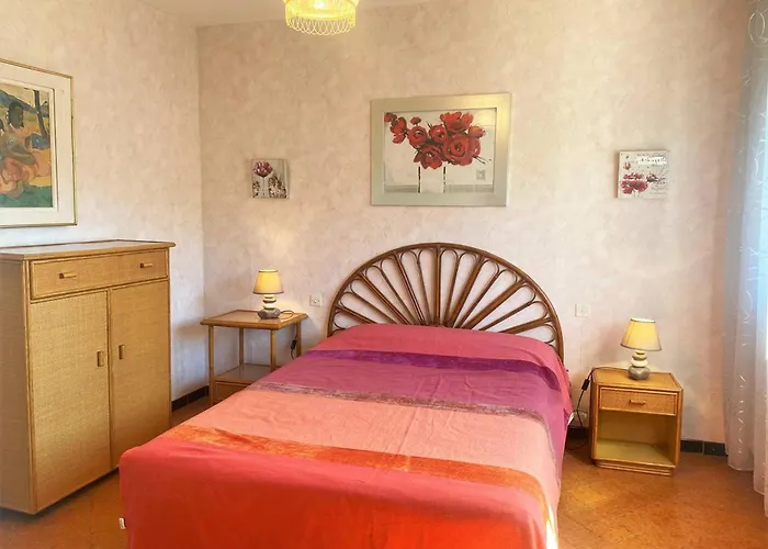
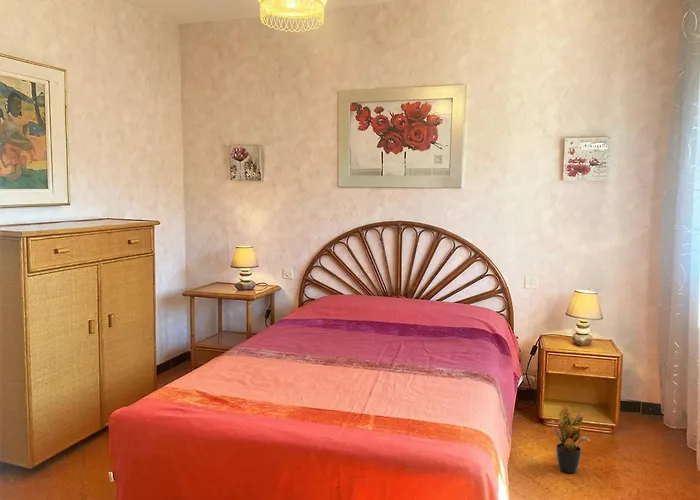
+ potted plant (569, 438)
